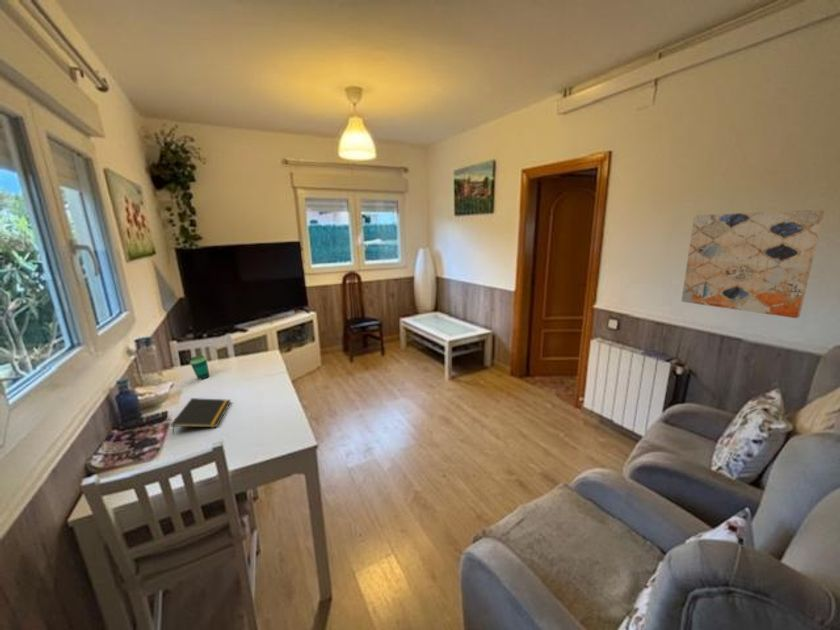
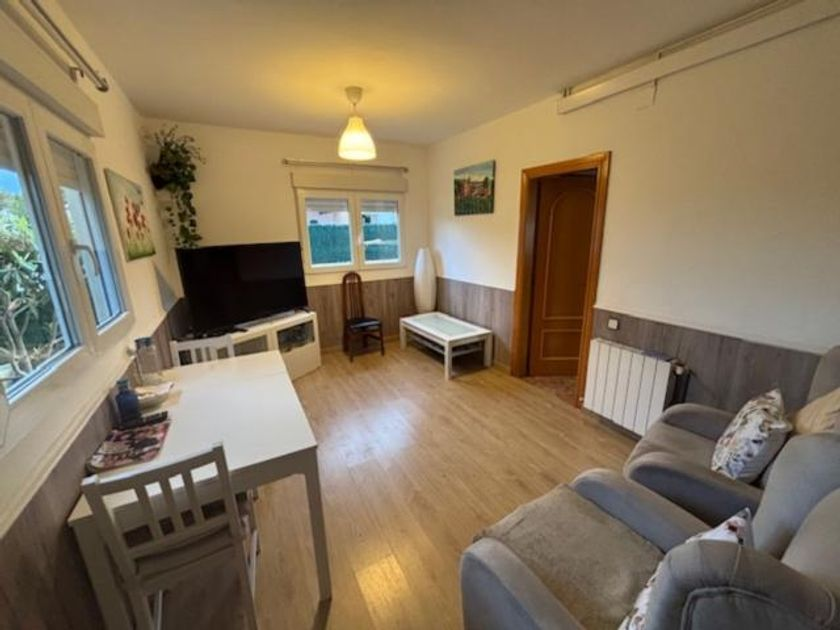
- wall art (742, 262)
- notepad (203, 412)
- cup (199, 367)
